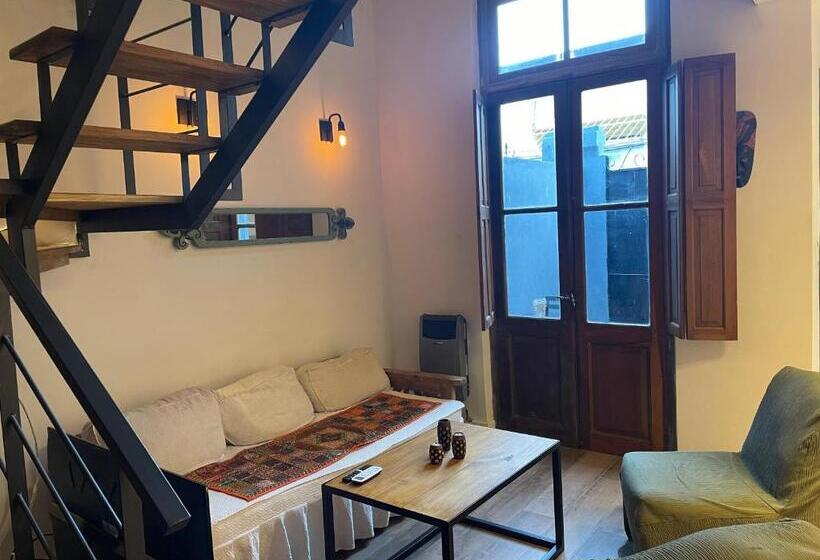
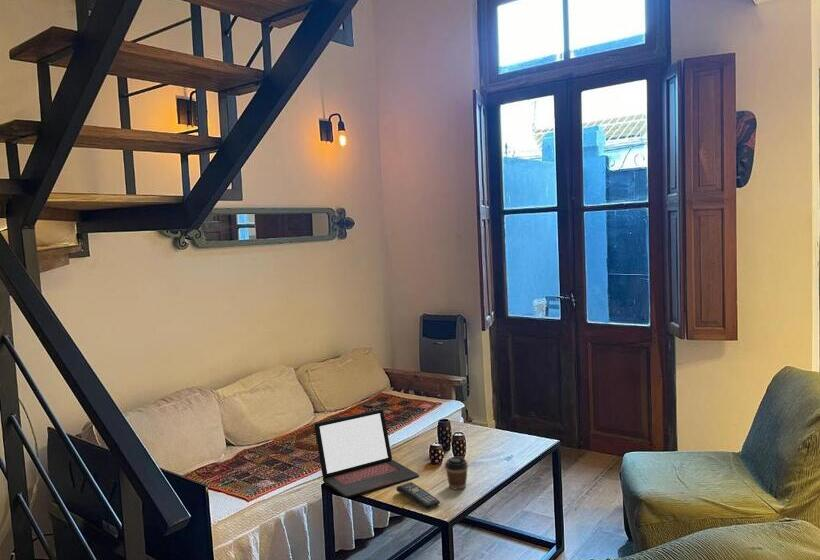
+ laptop (366, 450)
+ remote control (417, 494)
+ coffee cup (456, 471)
